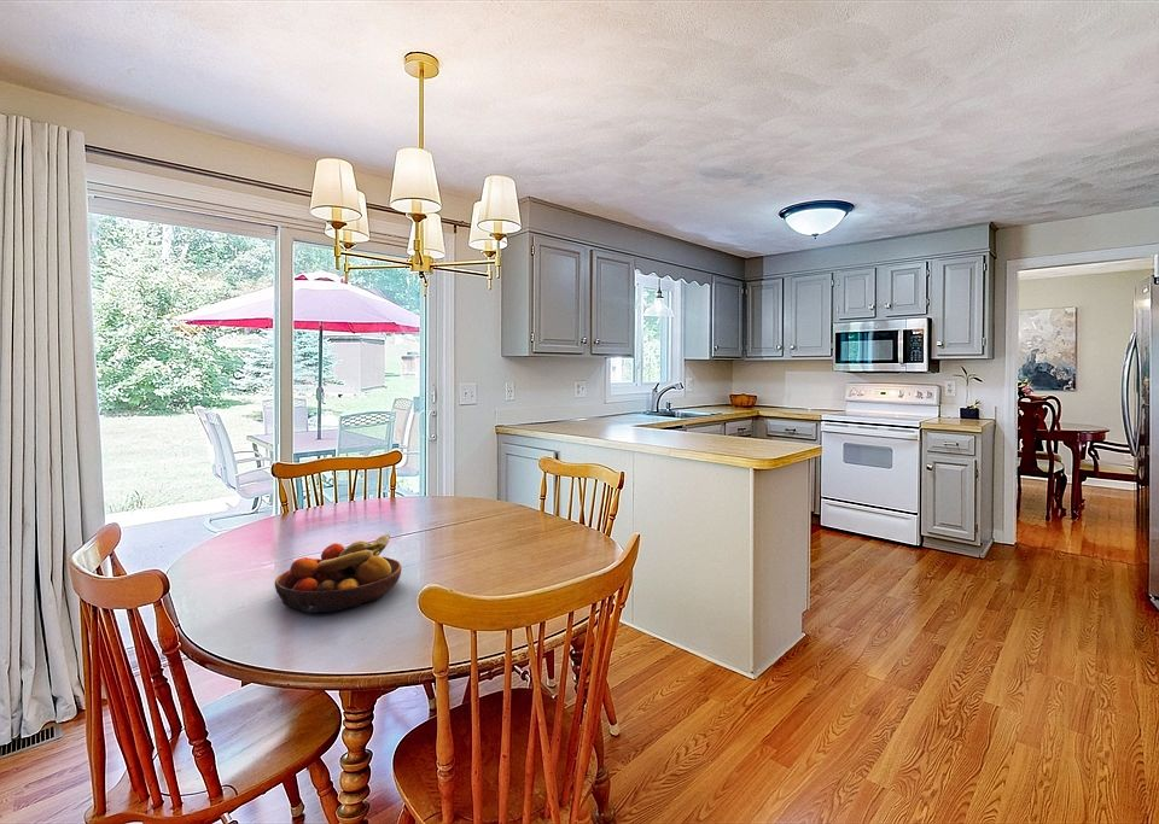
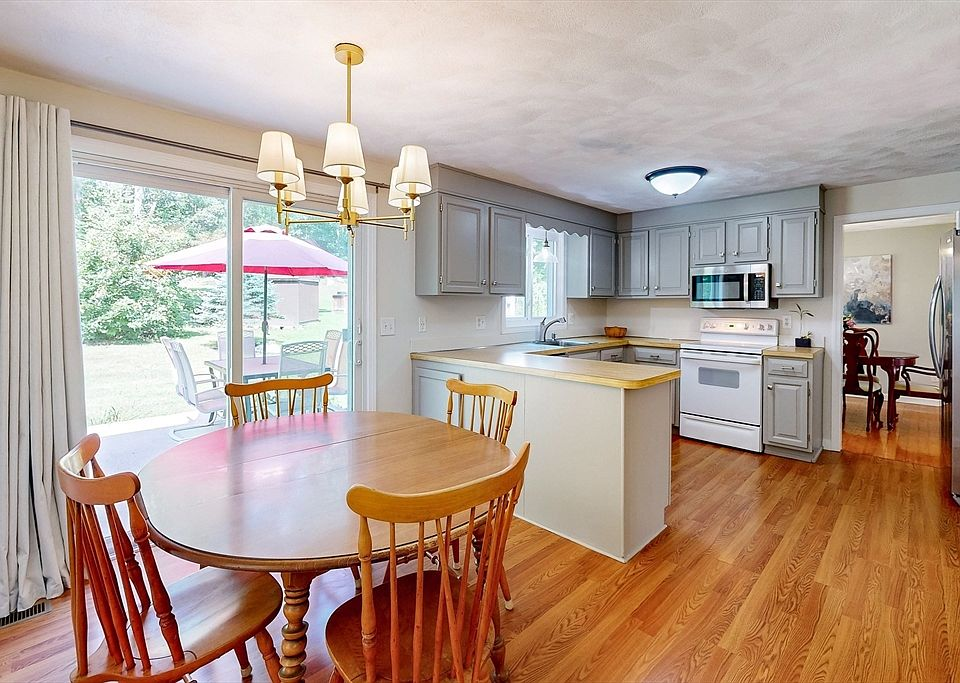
- fruit bowl (340, 567)
